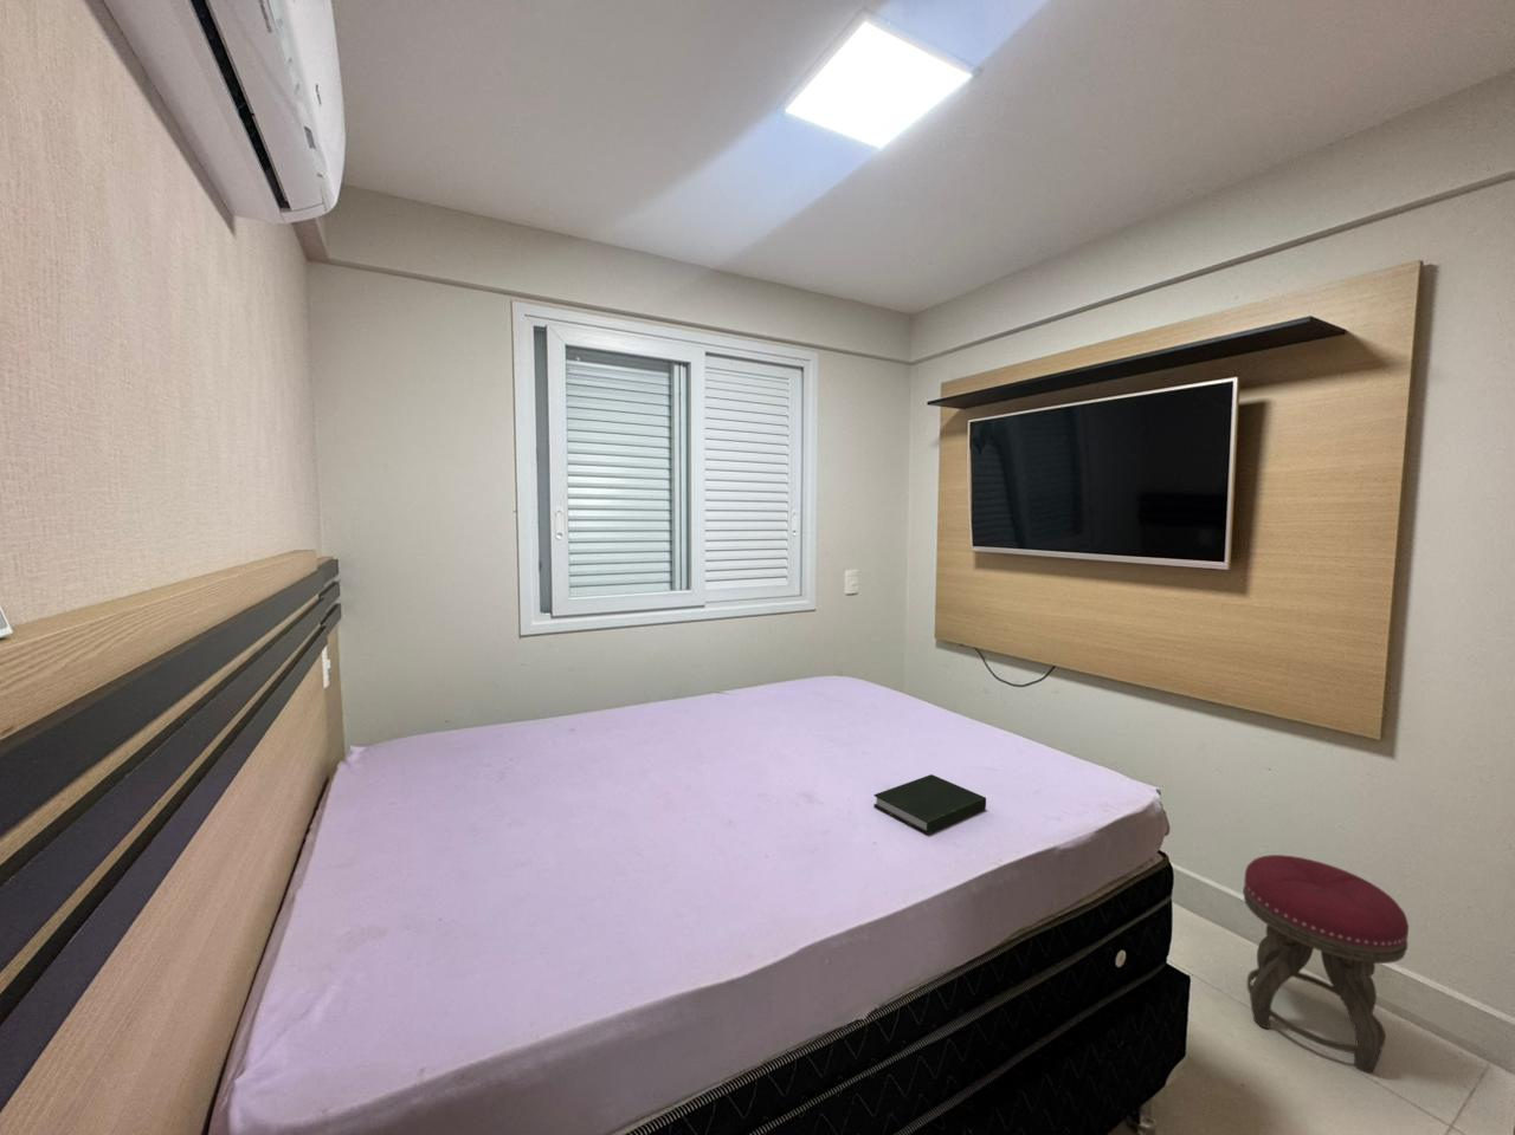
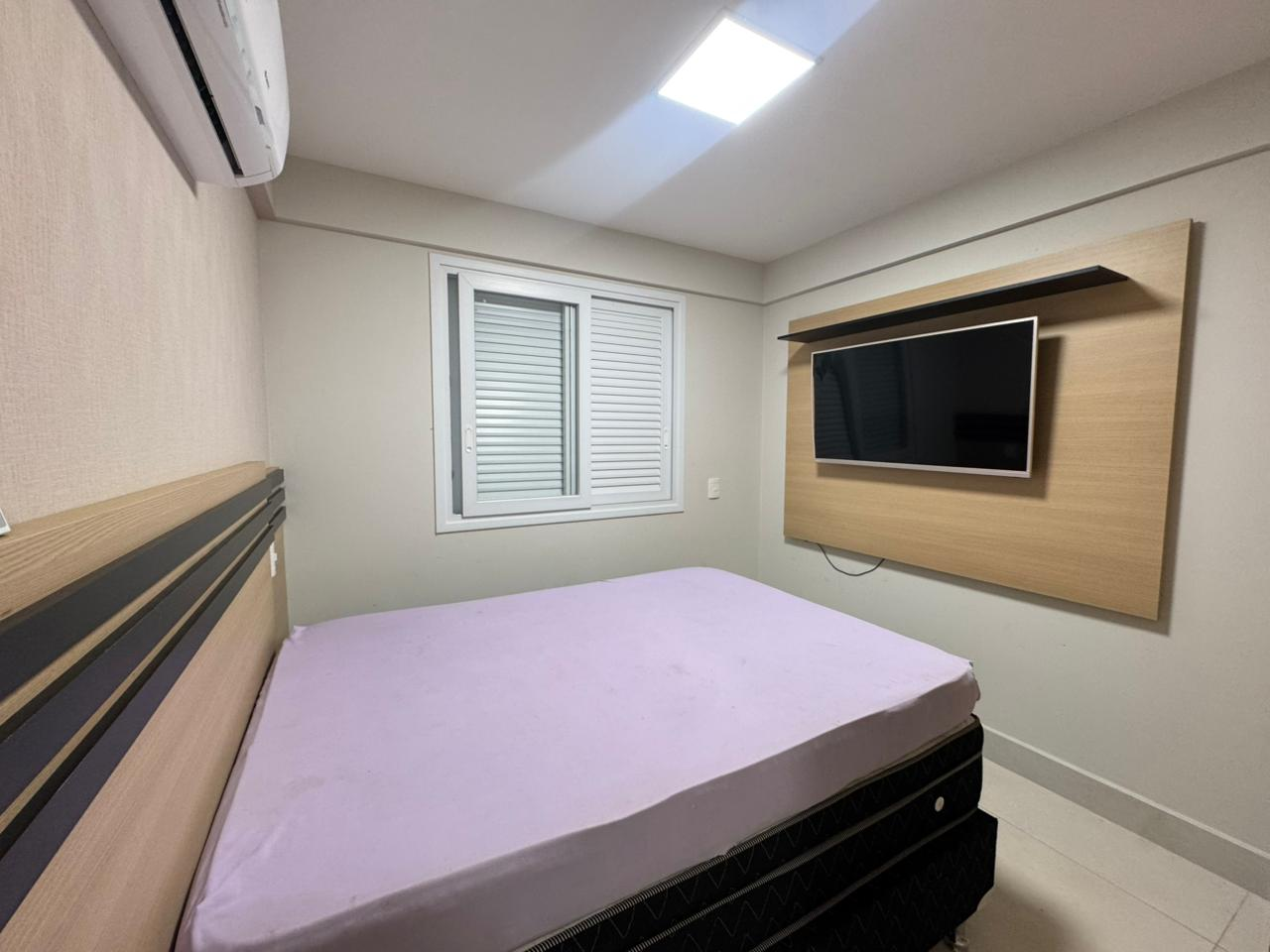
- book (929, 801)
- stool (1317, 949)
